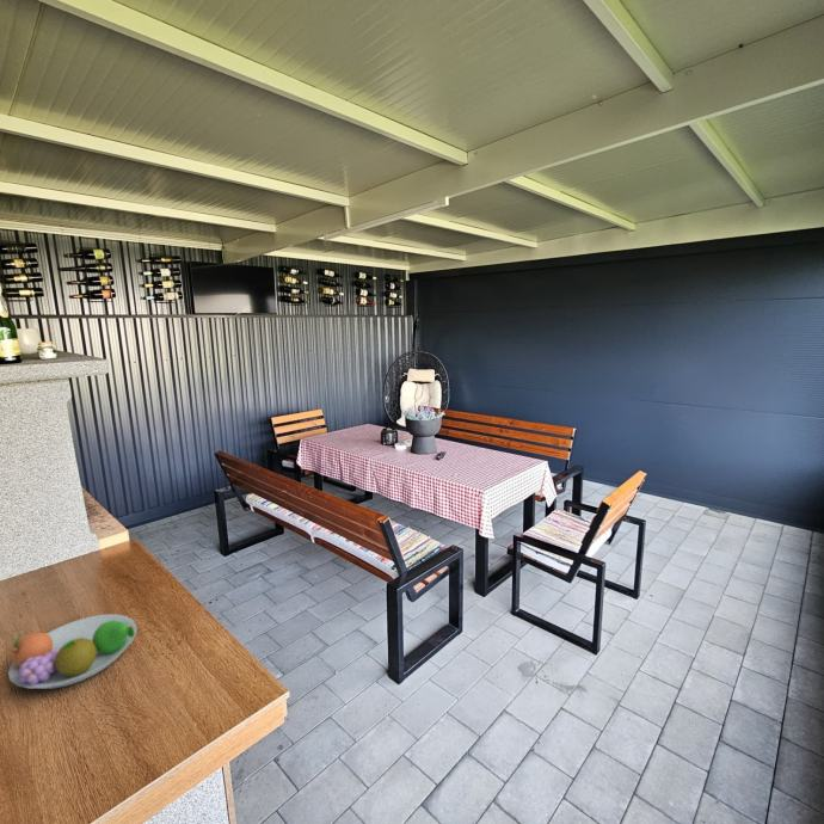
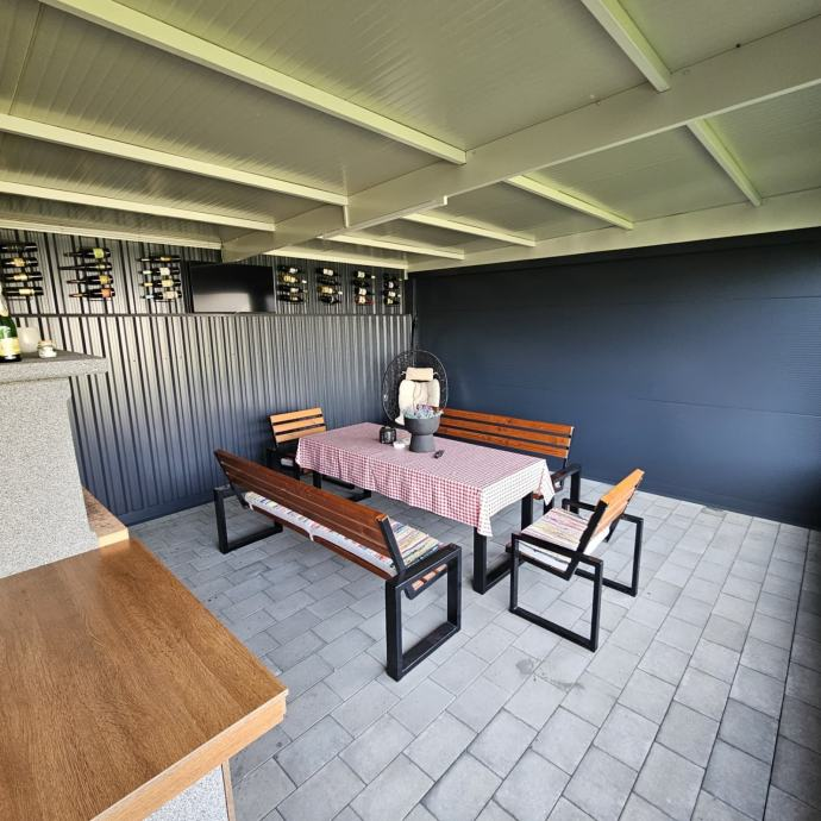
- fruit bowl (78, 639)
